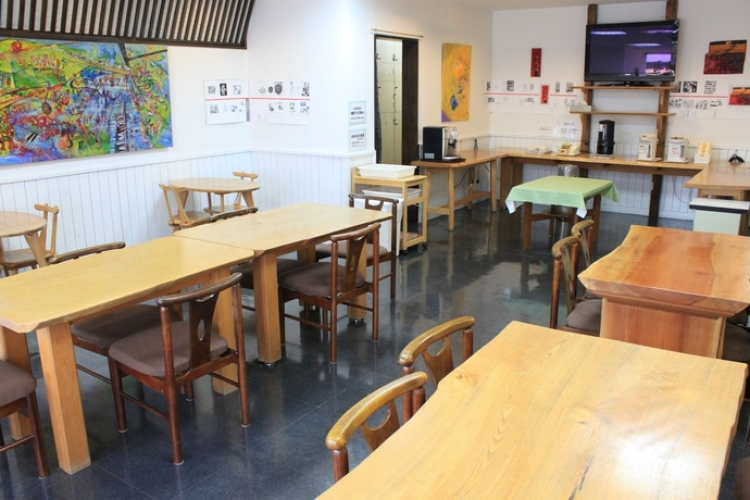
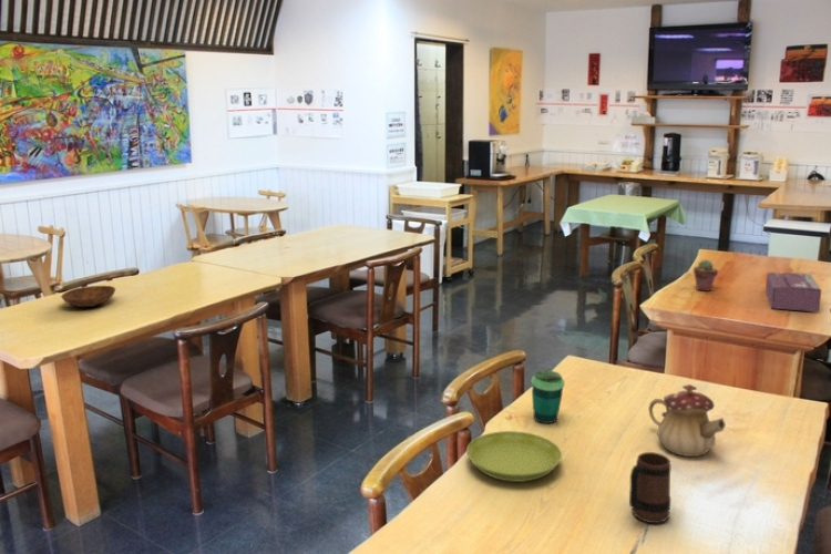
+ potted succulent (705, 274)
+ tissue box (791, 290)
+ mug (647, 489)
+ teapot (684, 414)
+ saucer (513, 458)
+ bowl (89, 298)
+ cup (547, 398)
